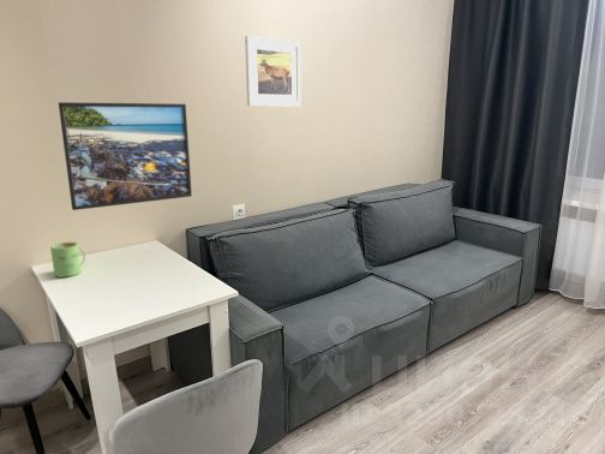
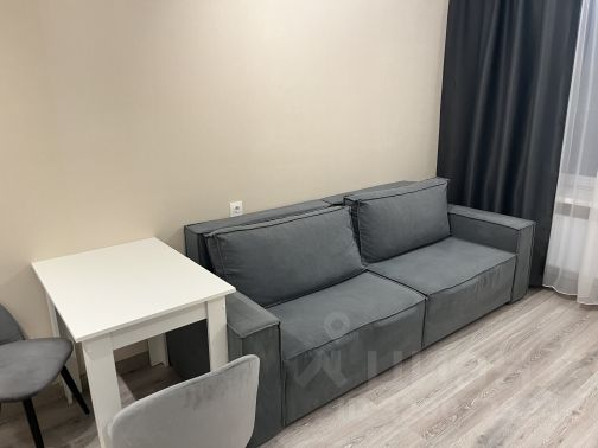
- mug (68, 258)
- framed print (131, 154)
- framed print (274, 72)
